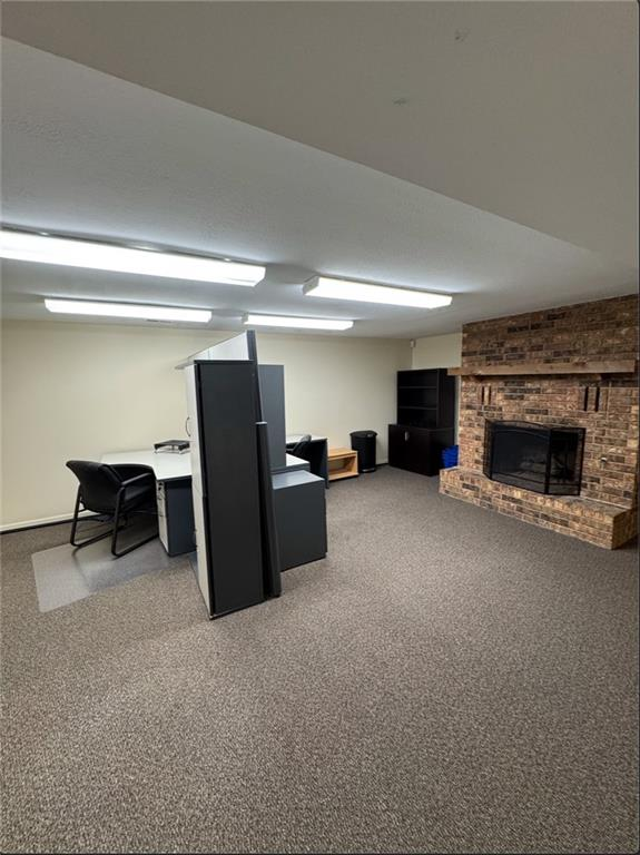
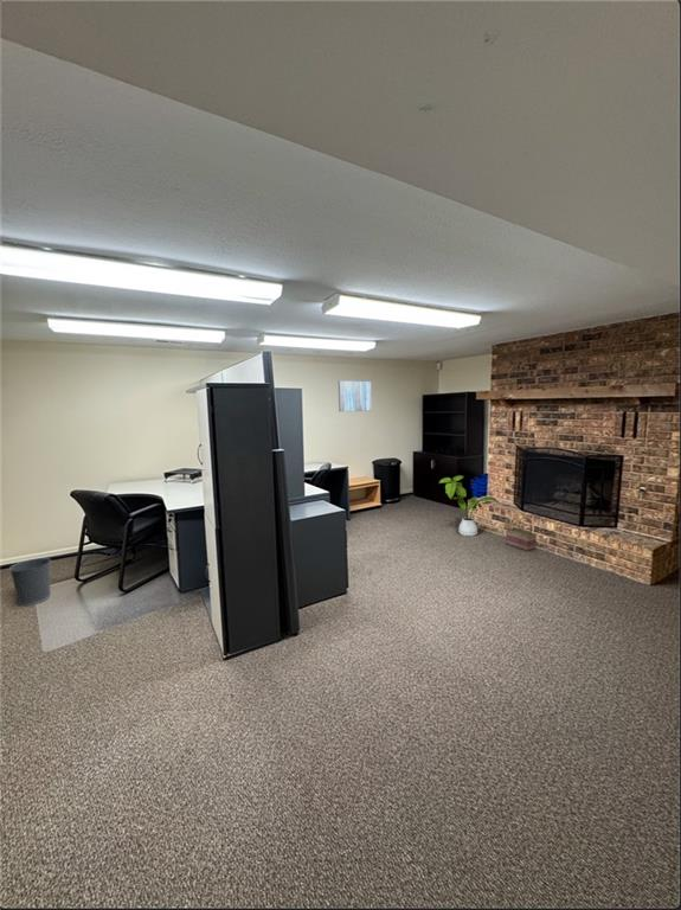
+ basket (520, 532)
+ wall art (355, 396)
+ wastebasket (32, 582)
+ house plant (463, 506)
